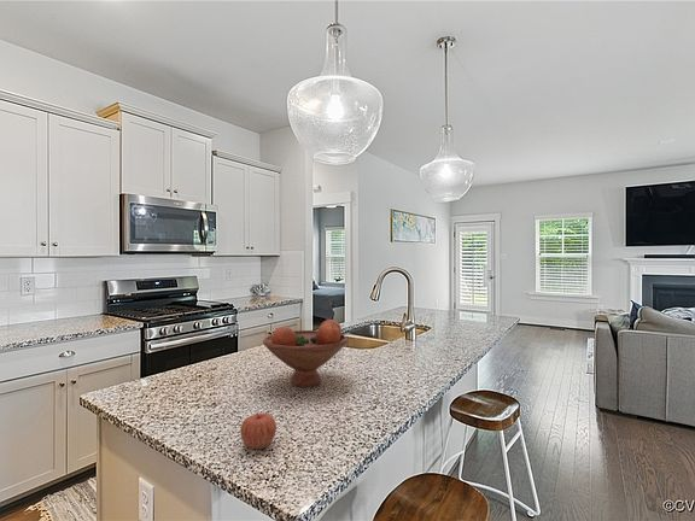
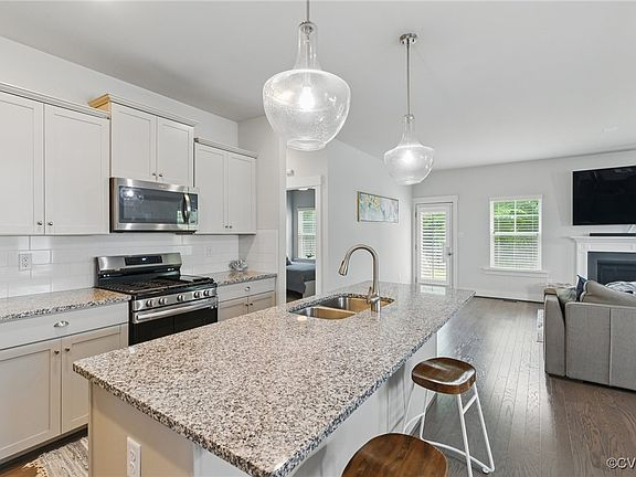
- fruit bowl (305, 351)
- apple (258, 428)
